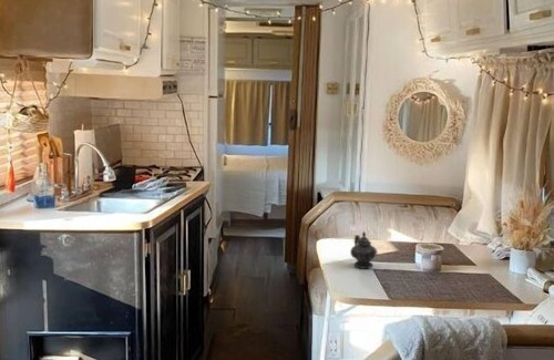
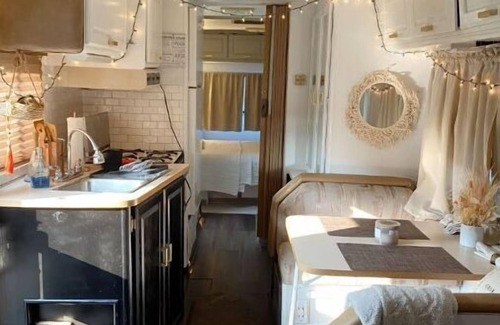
- teapot (365, 249)
